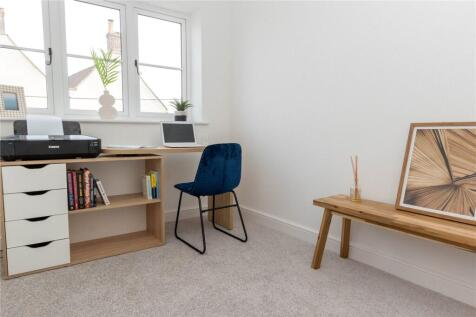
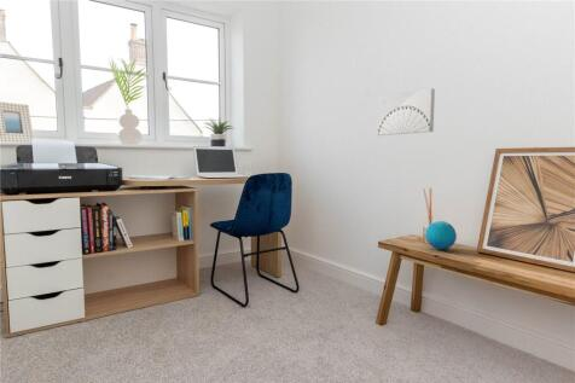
+ wall art (403, 114)
+ decorative orb (440, 234)
